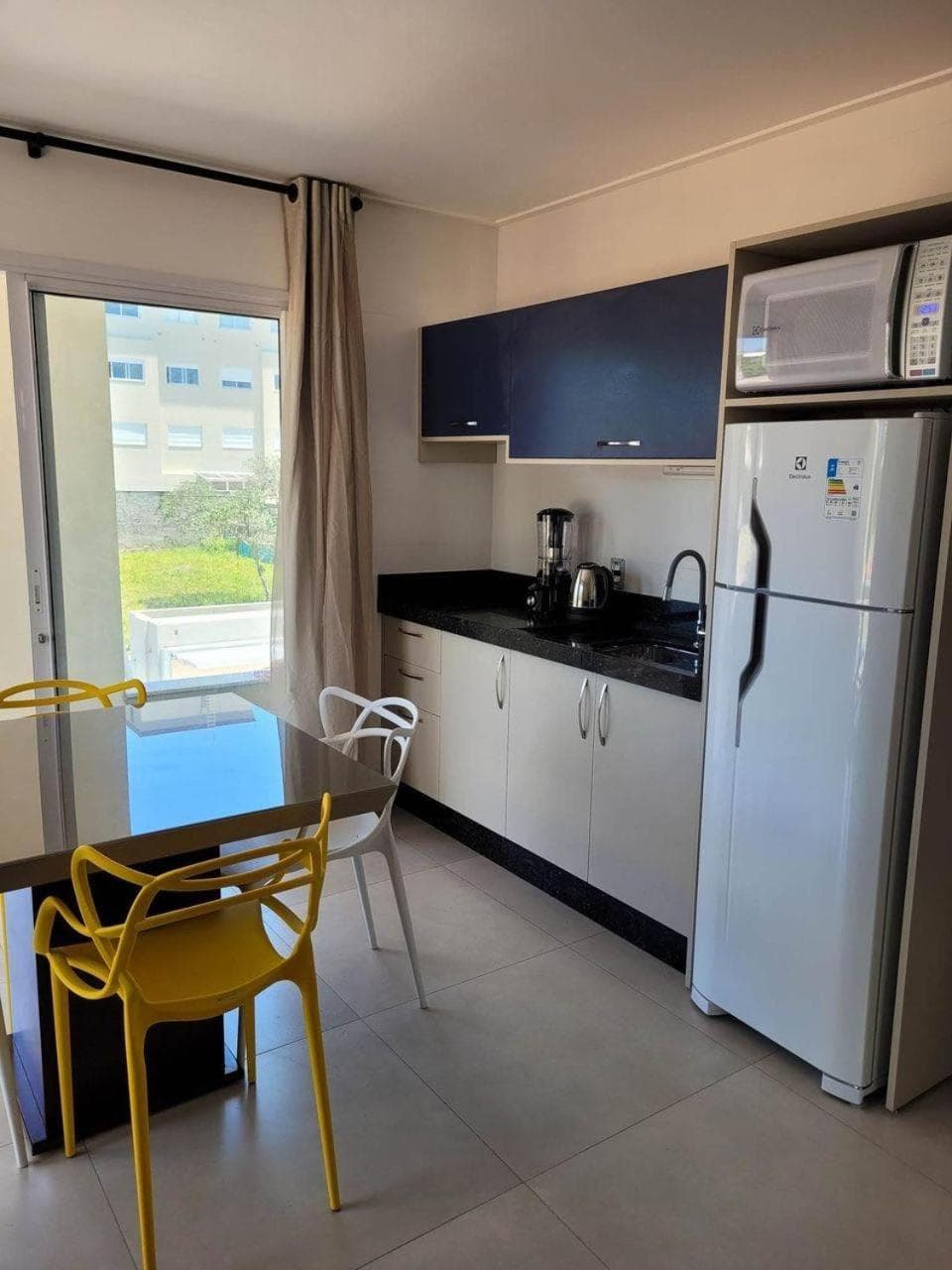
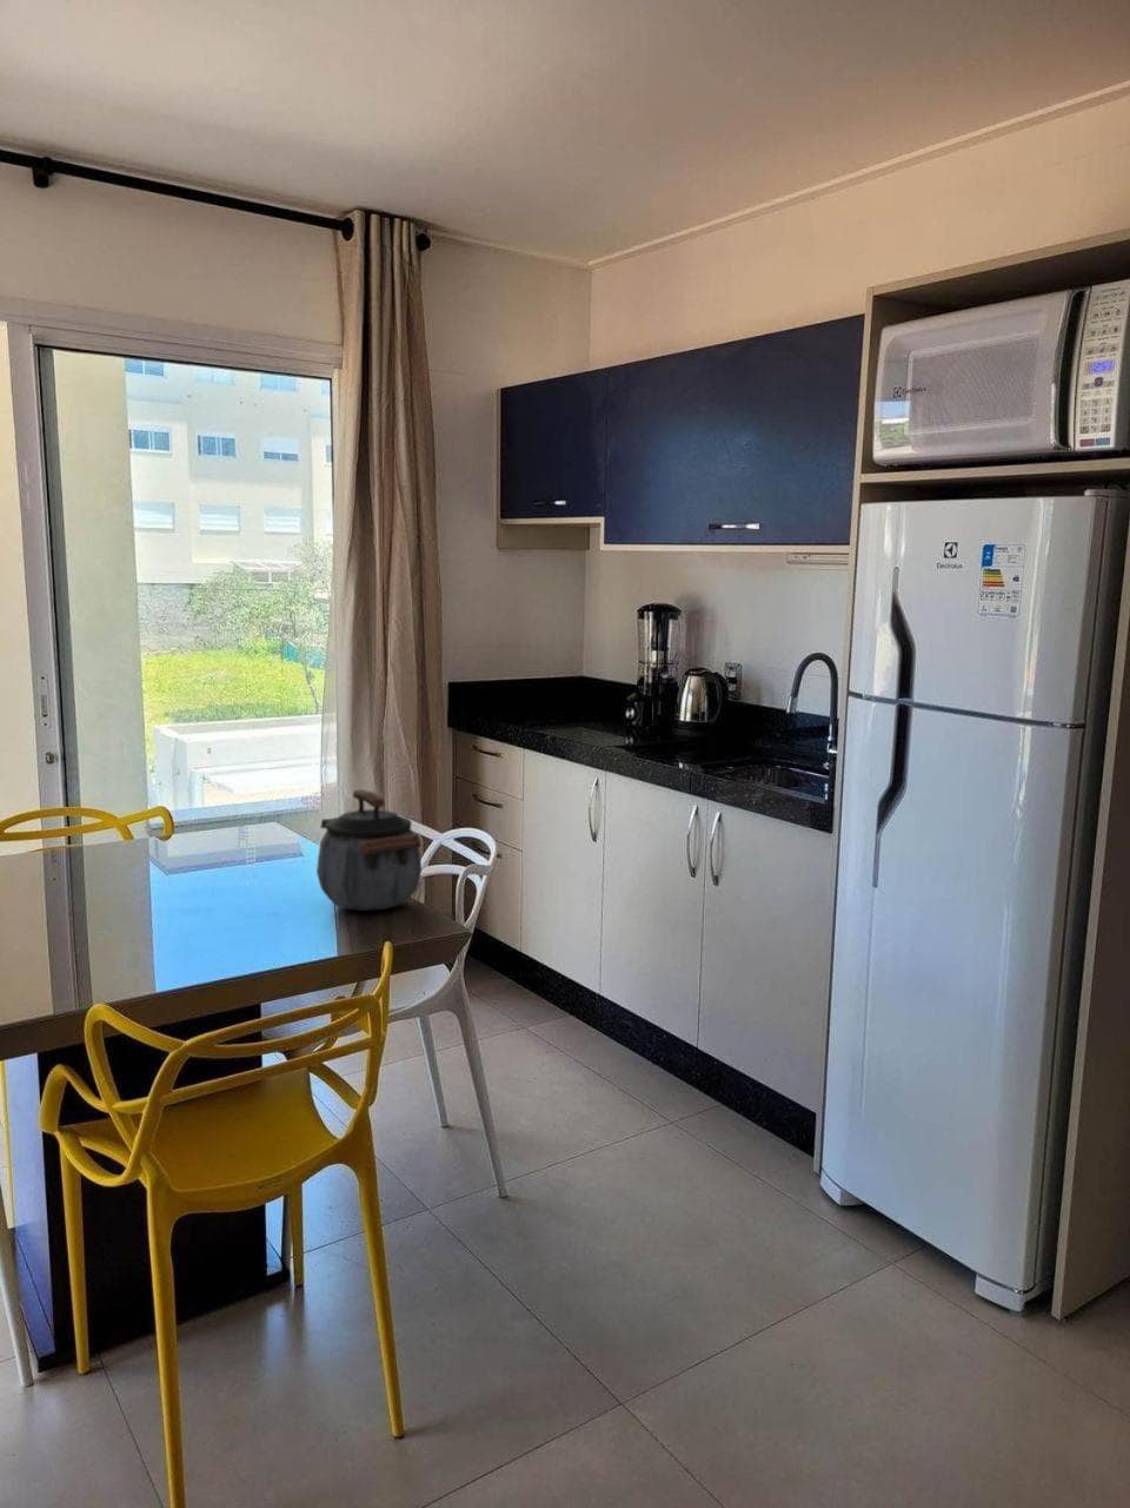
+ kettle (368, 849)
